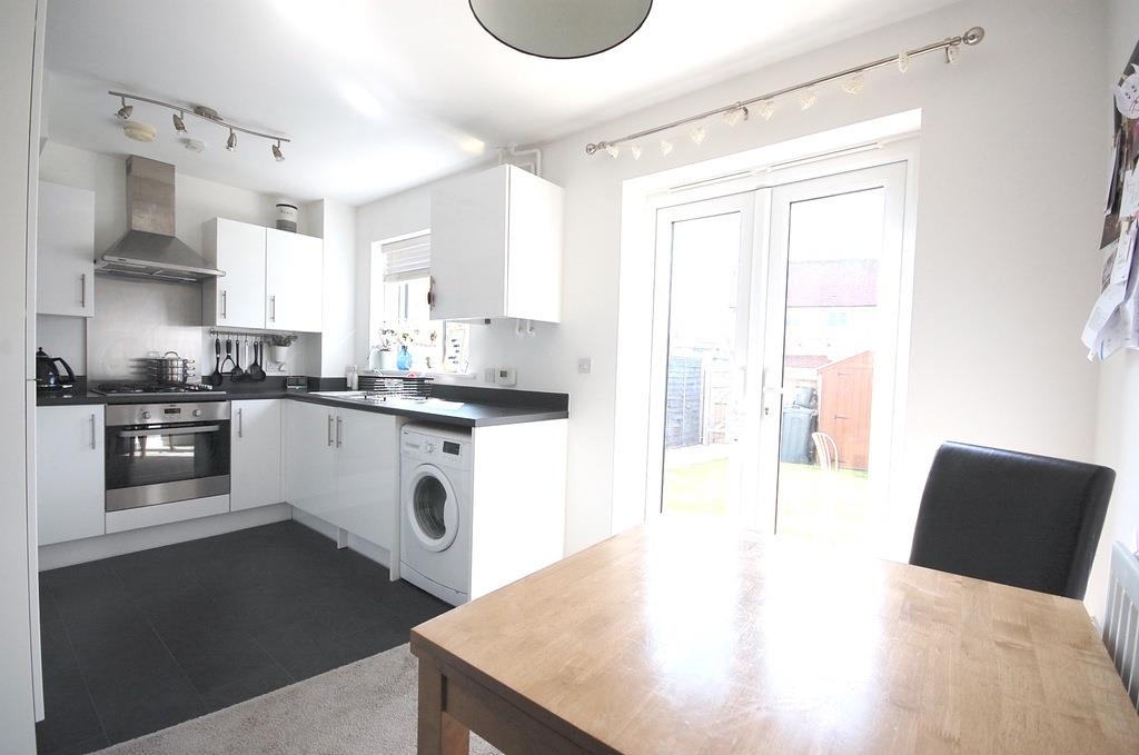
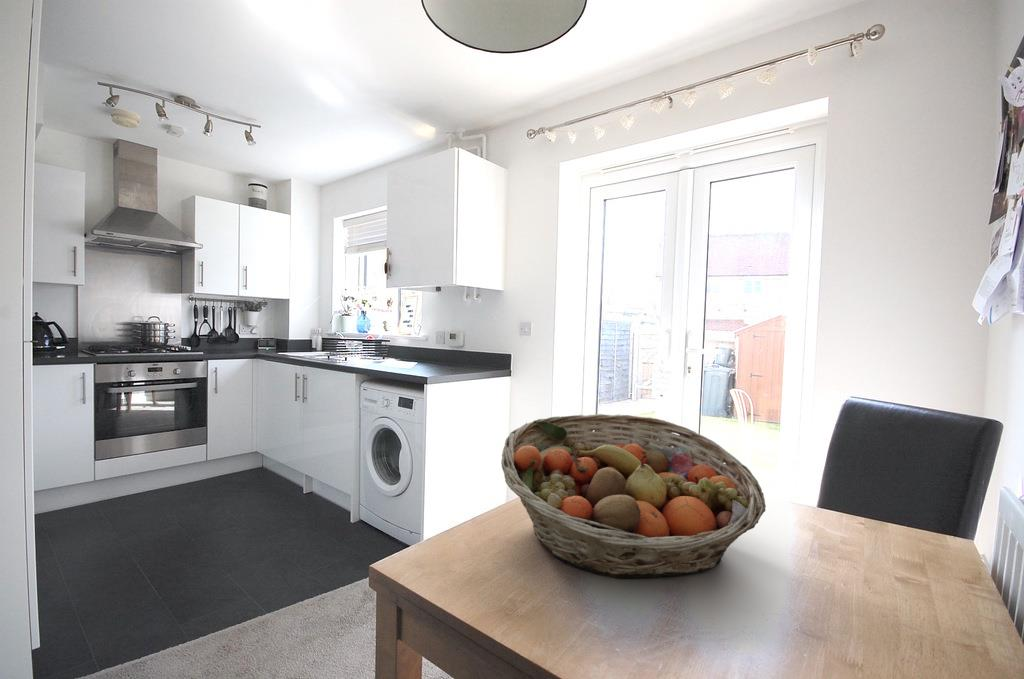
+ fruit basket (625, 484)
